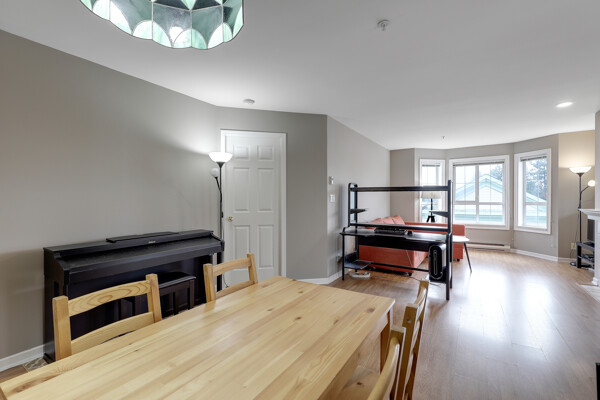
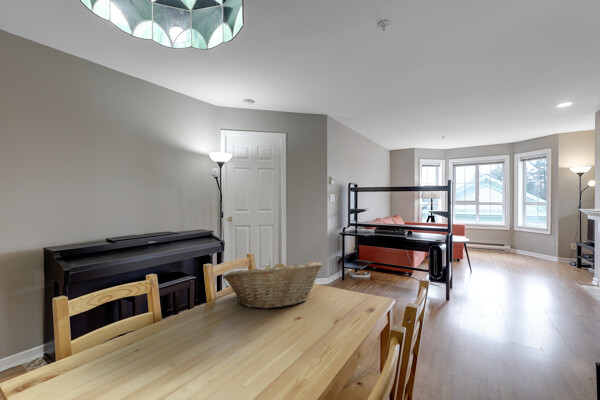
+ fruit basket (274, 278)
